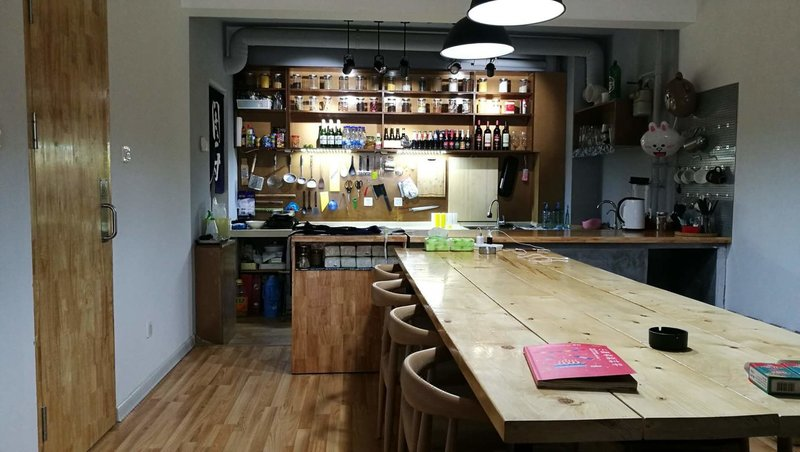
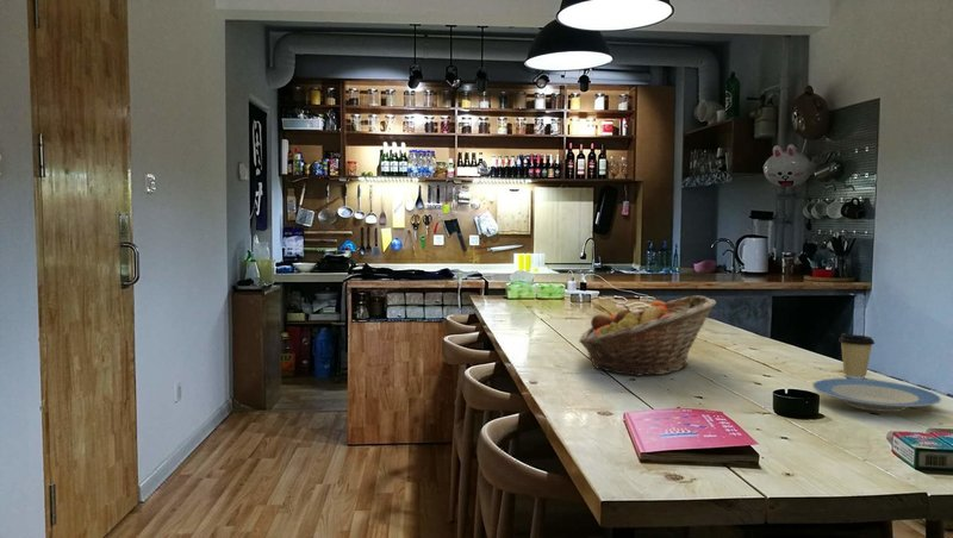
+ fruit basket (646, 330)
+ coffee cup (855, 356)
+ plate (873, 398)
